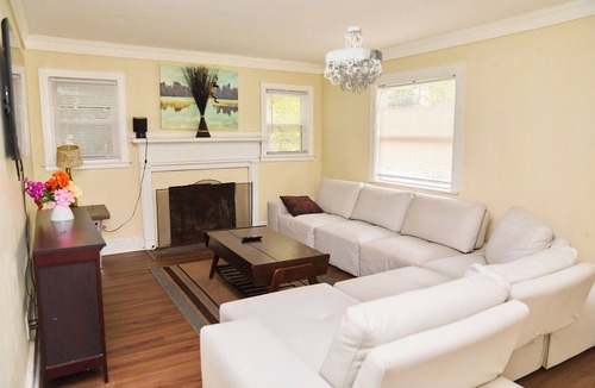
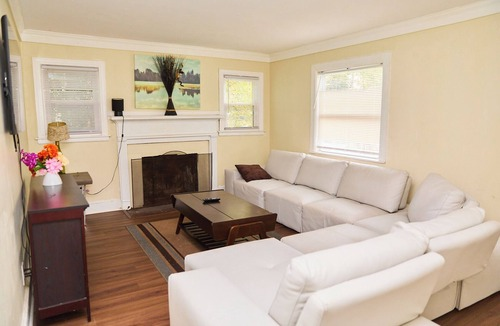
- chandelier (352, 61)
